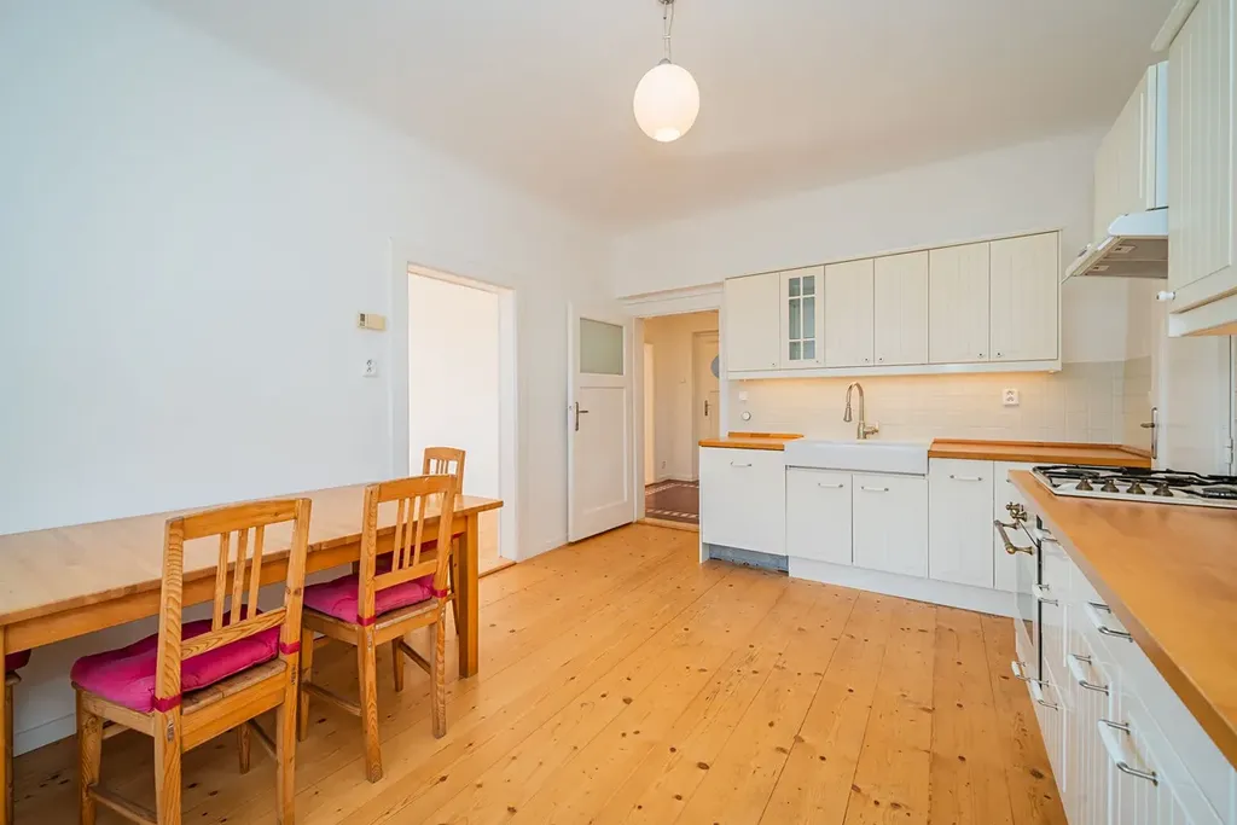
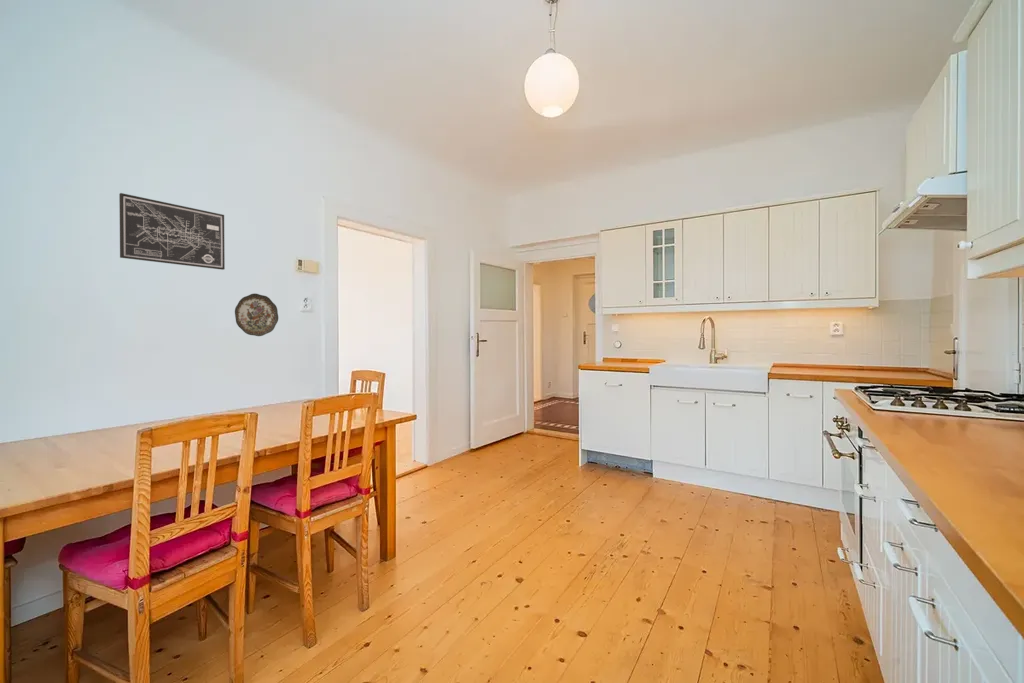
+ decorative plate (256, 315)
+ wall art (176, 234)
